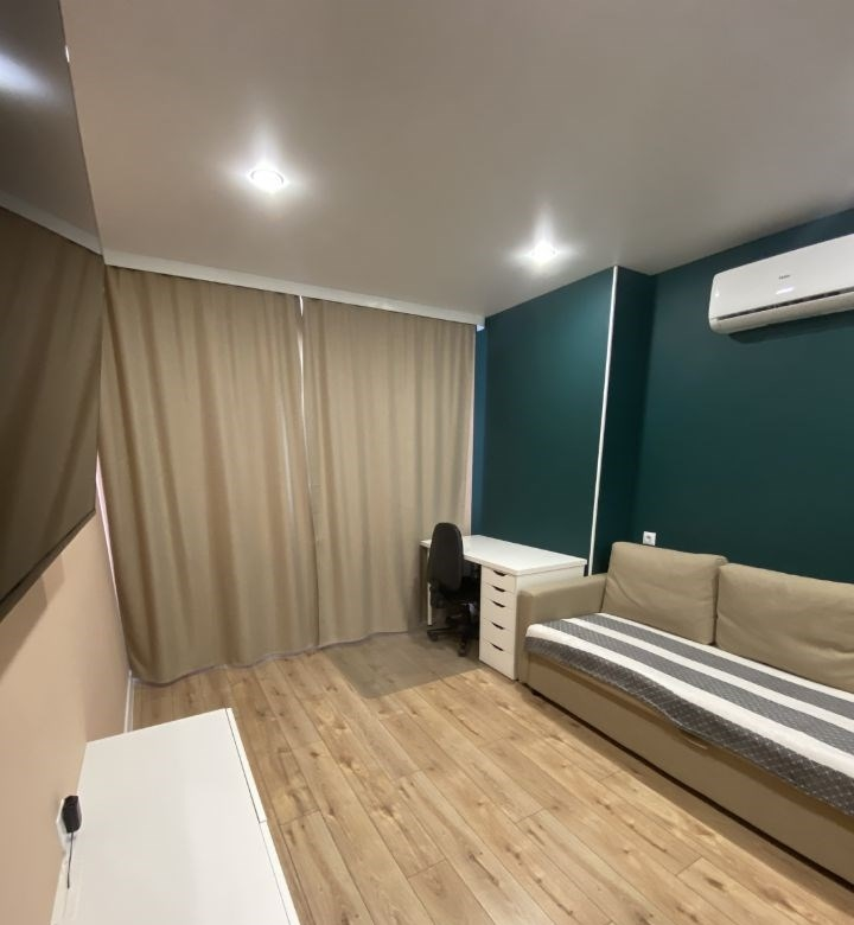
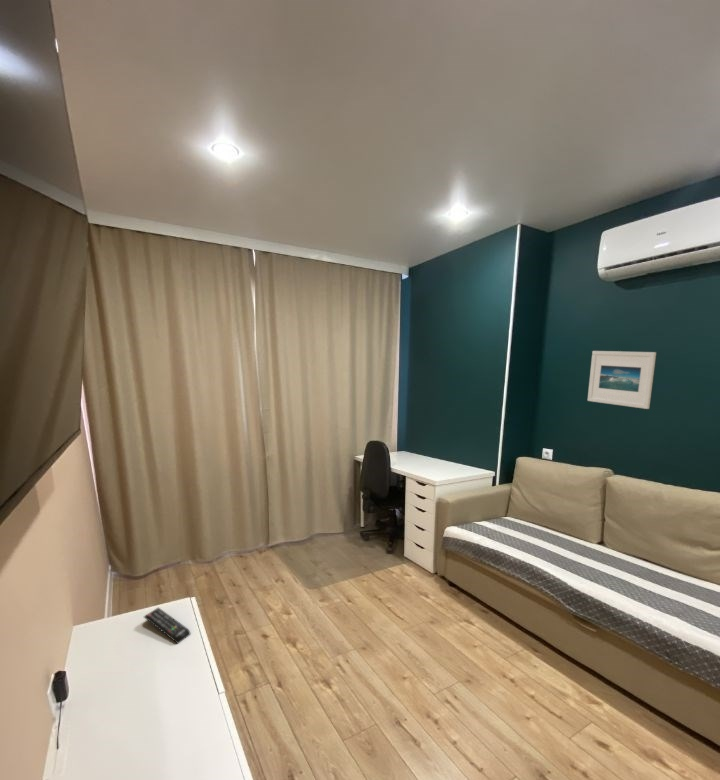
+ remote control (166, 624)
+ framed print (619, 378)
